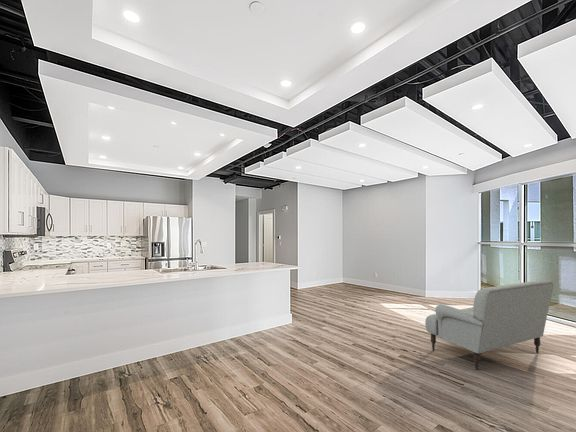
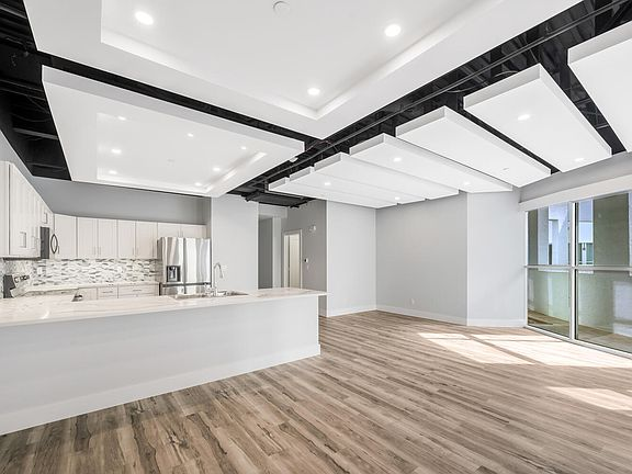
- sofa (487, 315)
